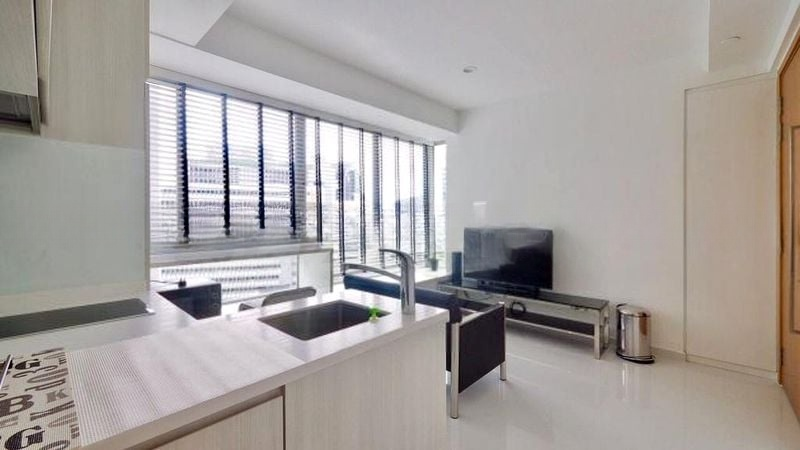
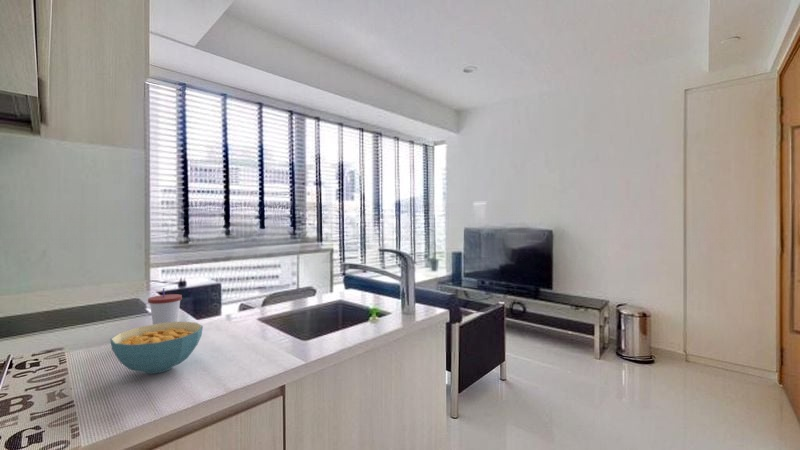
+ cup (165, 309)
+ cereal bowl (159, 350)
